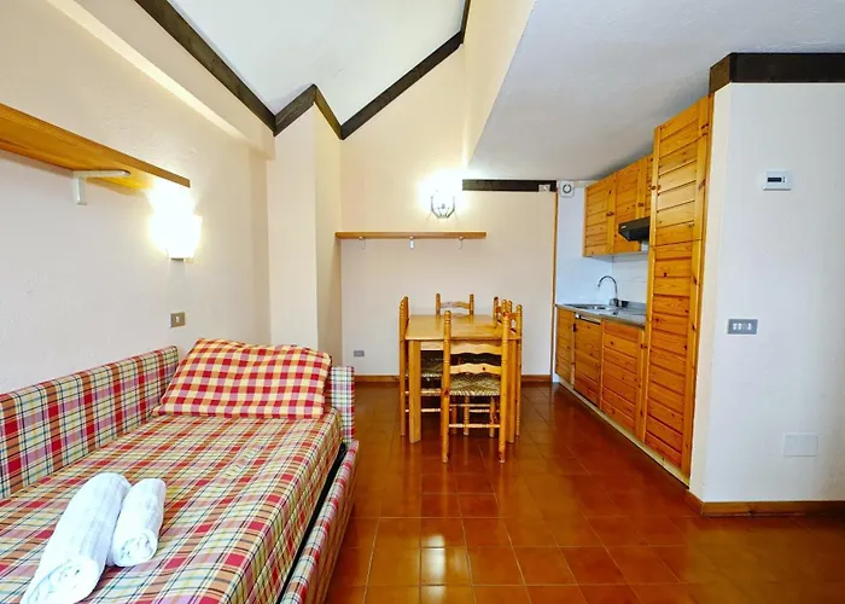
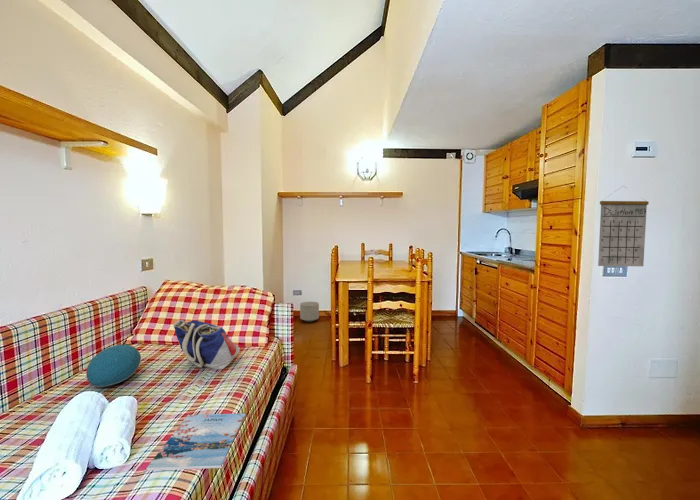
+ cushion (115, 363)
+ calendar (622, 226)
+ planter (309, 312)
+ tote bag (207, 342)
+ magazine (202, 438)
